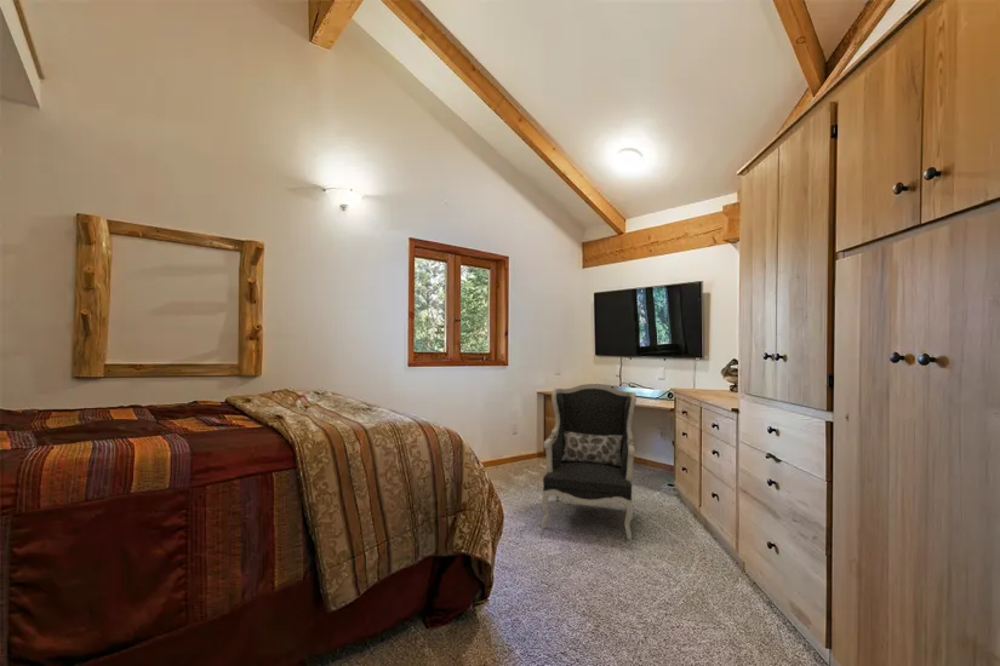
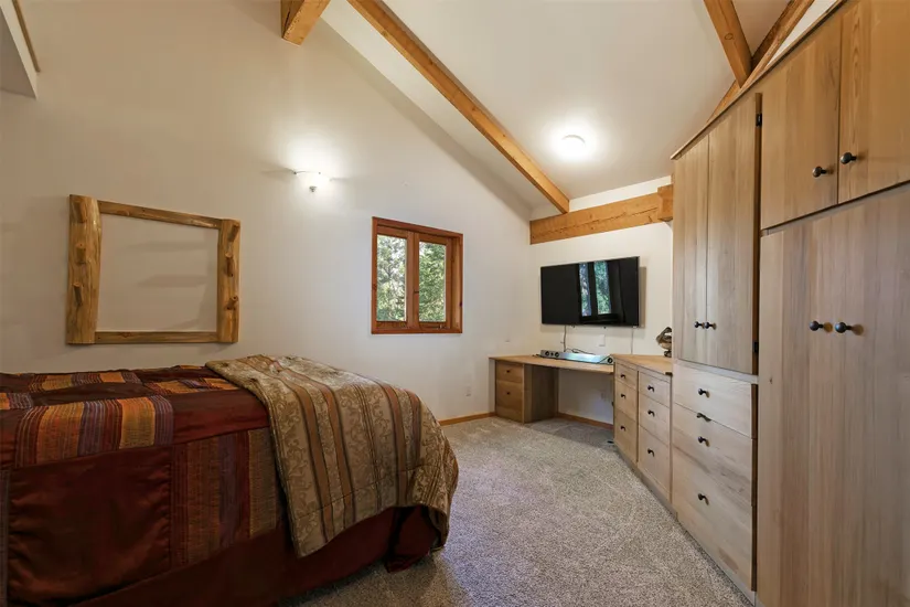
- armchair (590, 452)
